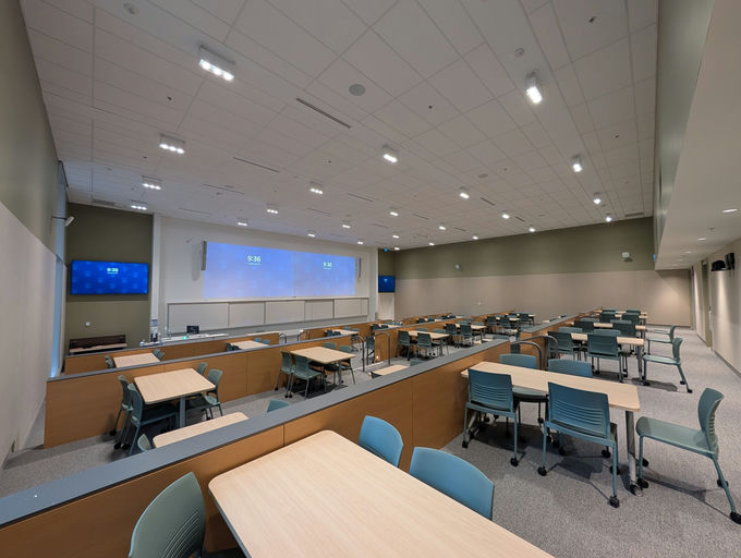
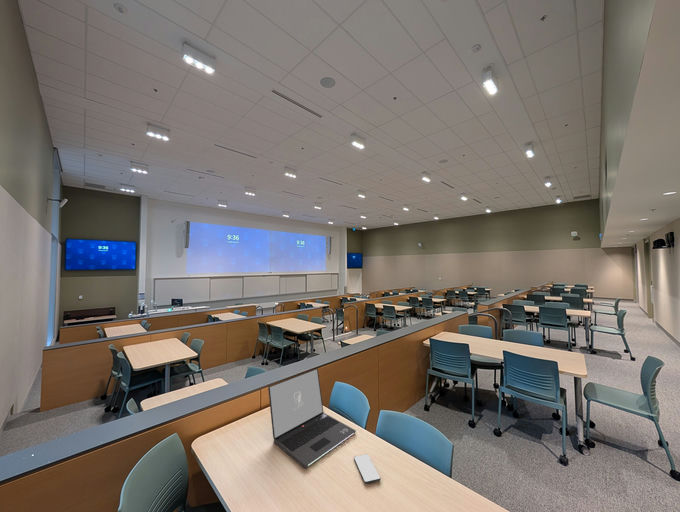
+ smartphone (366, 467)
+ laptop (312, 410)
